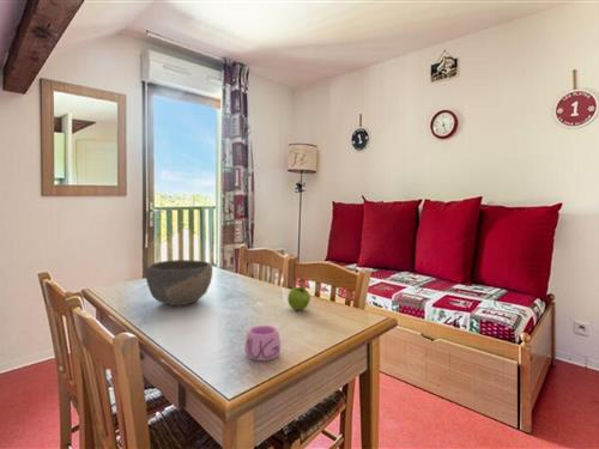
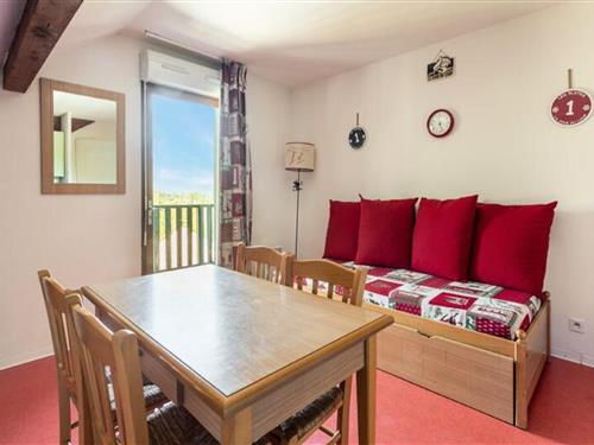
- fruit (298, 298)
- bowl (180, 283)
- mug (260, 340)
